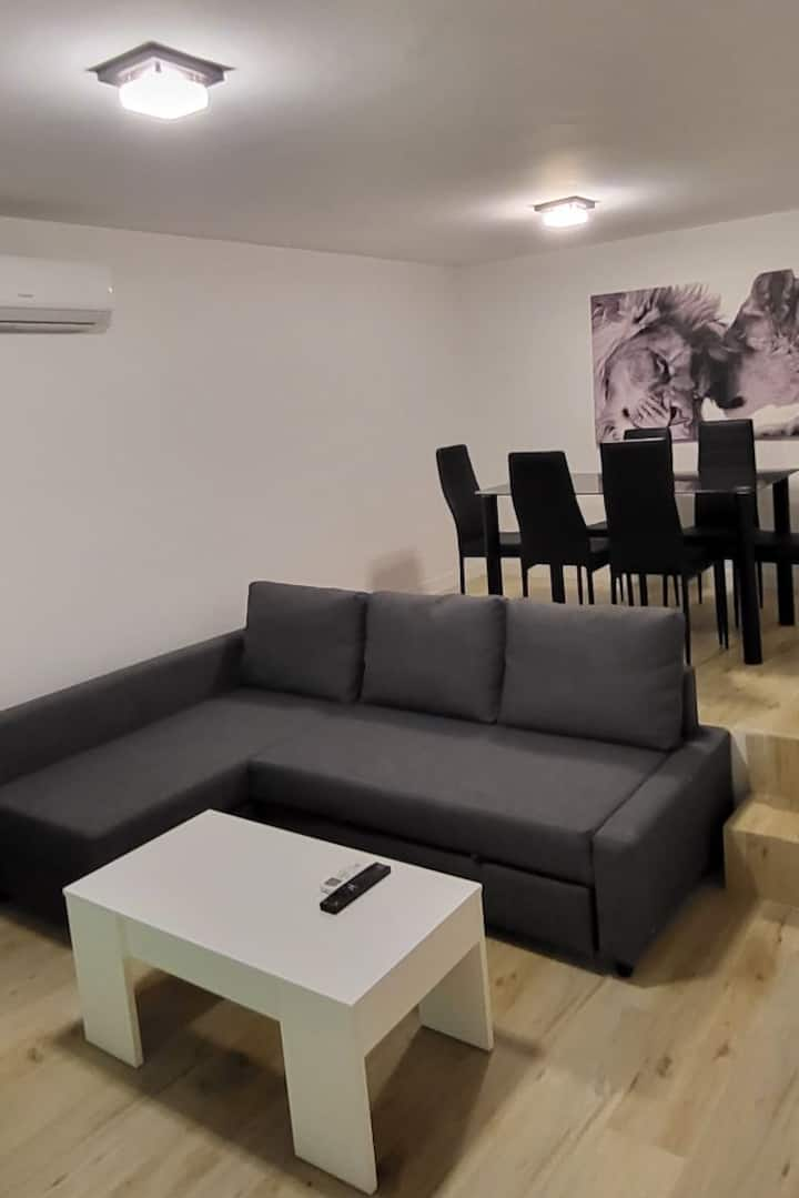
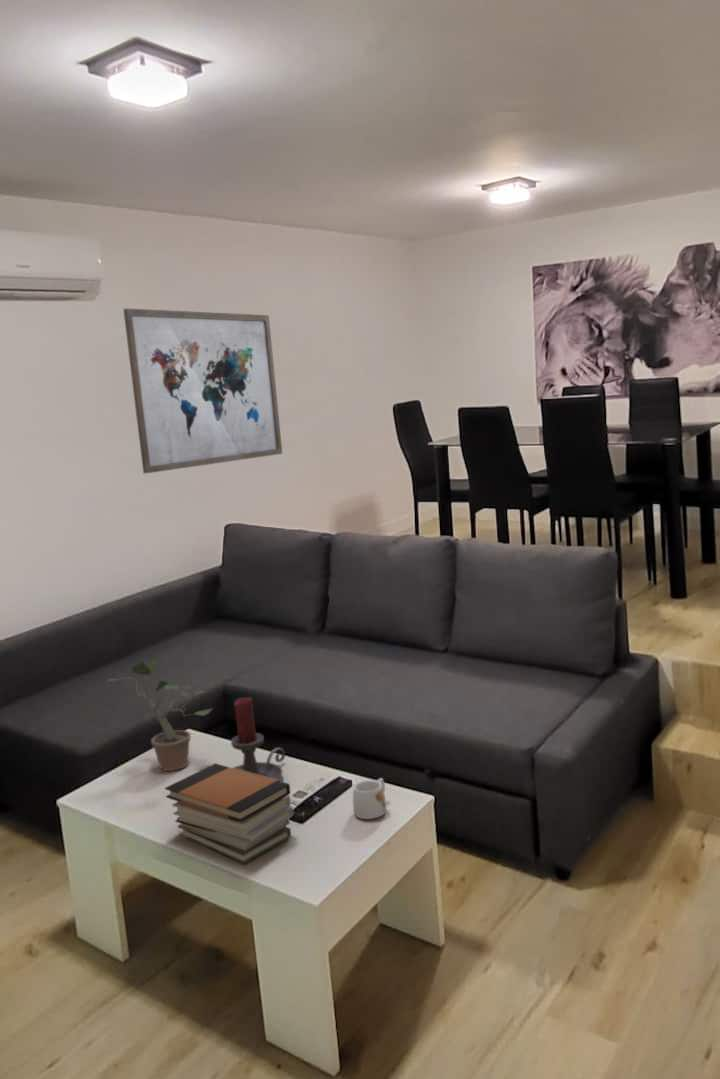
+ wall art (210, 388)
+ mug (372, 796)
+ potted plant (164, 709)
+ book stack (231, 811)
+ candle holder (253, 737)
